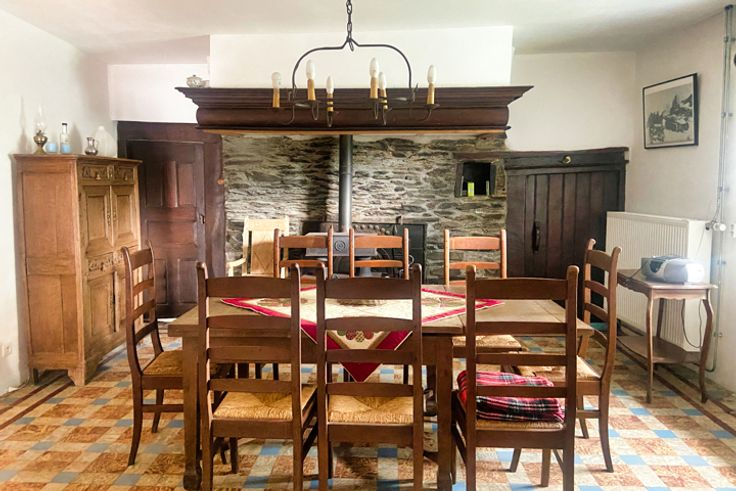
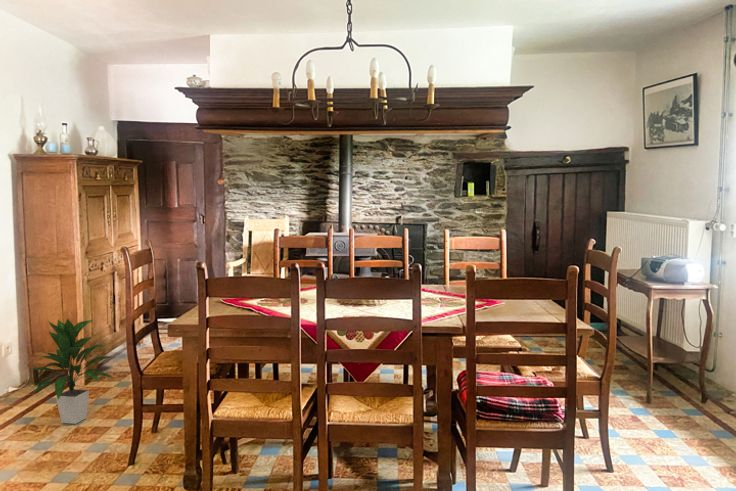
+ indoor plant (70, 367)
